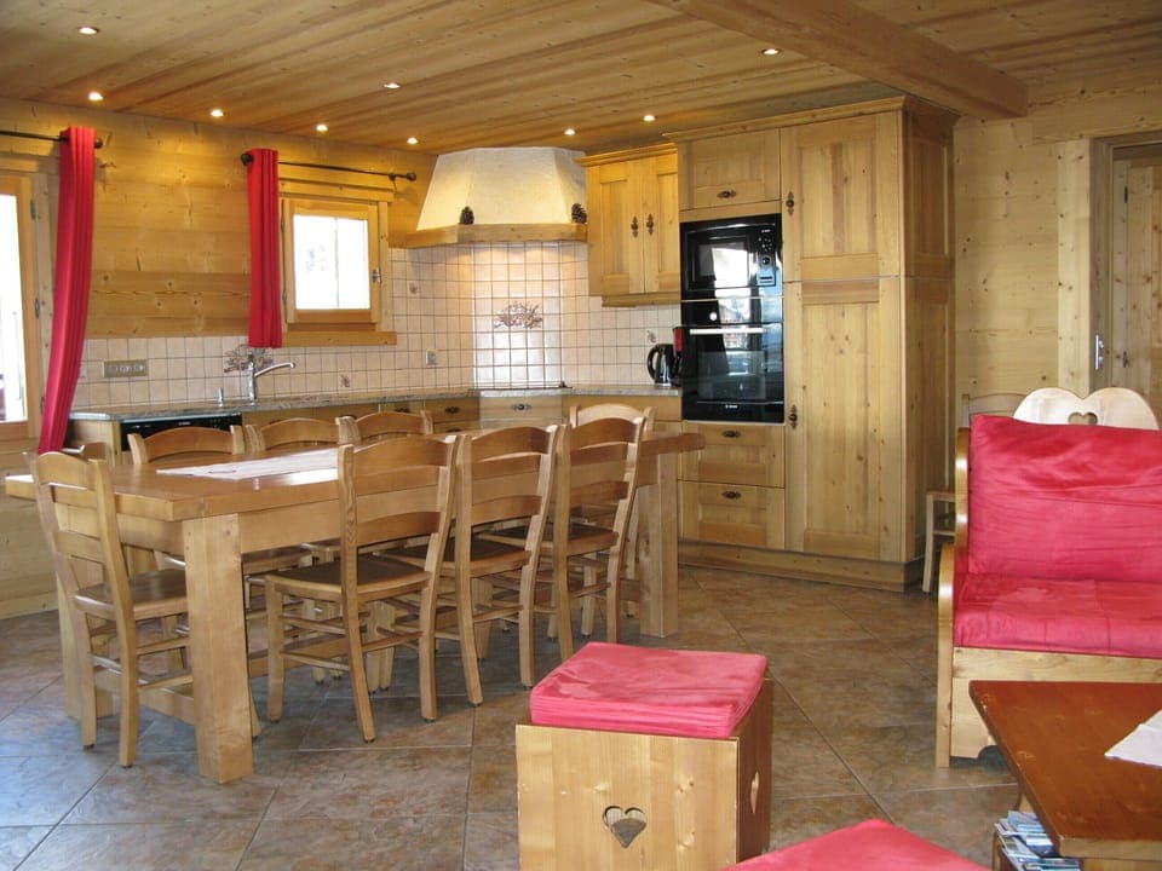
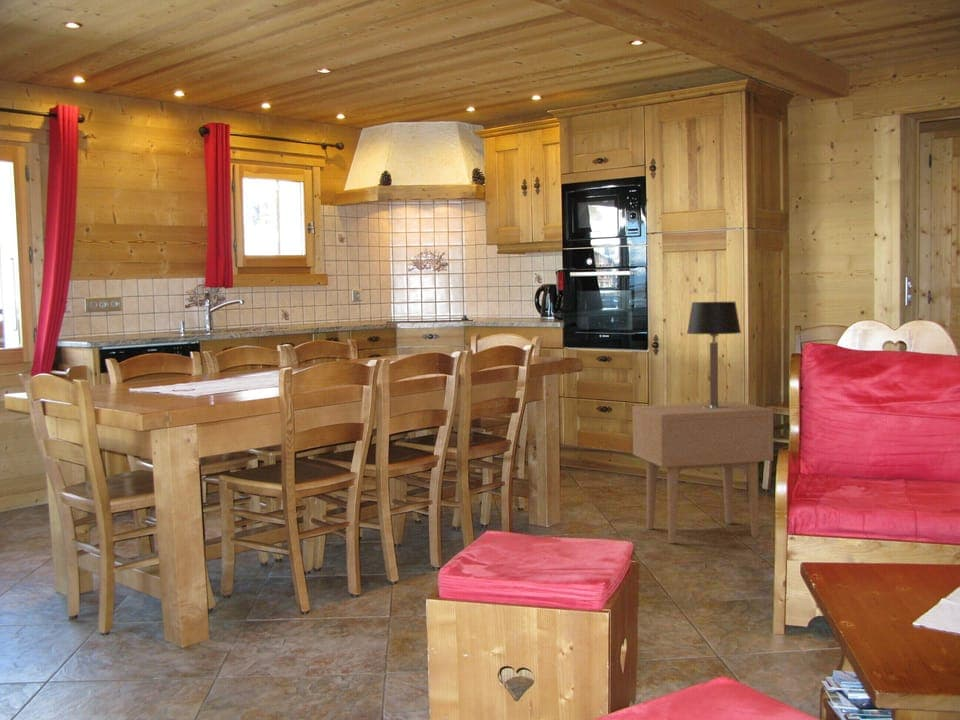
+ side table (700, 467)
+ table lamp (713, 354)
